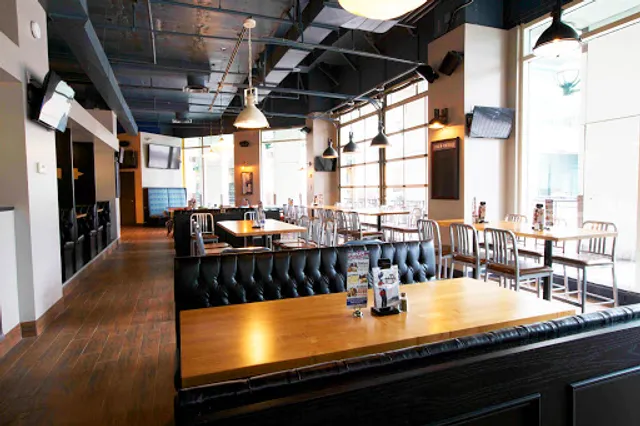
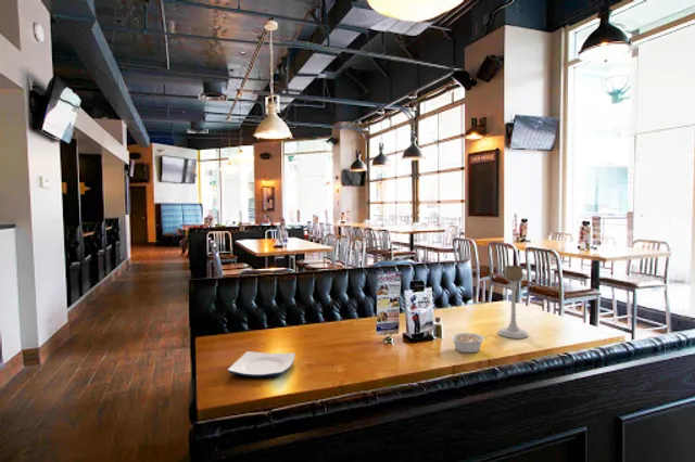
+ candle holder (513, 299)
+ plate (263, 364)
+ legume (468, 342)
